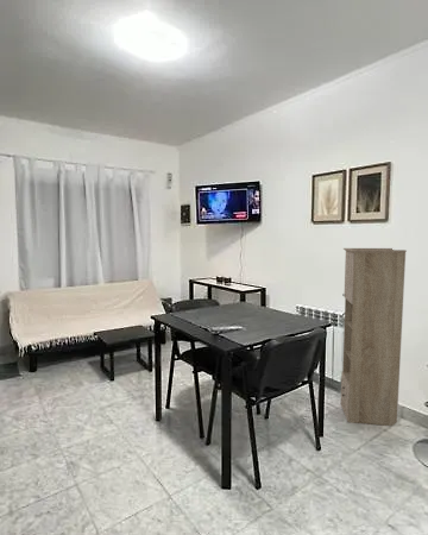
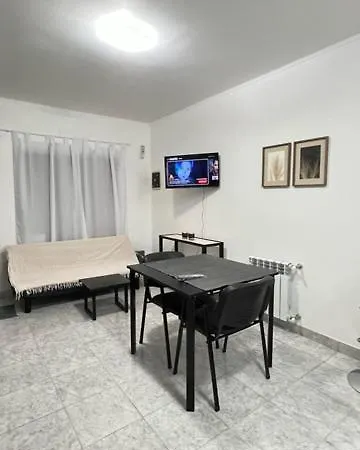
- storage cabinet (369, 333)
